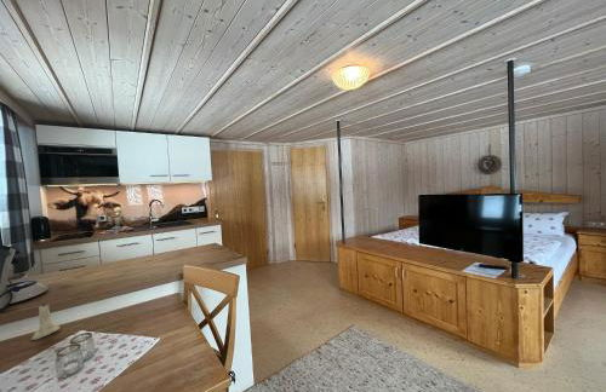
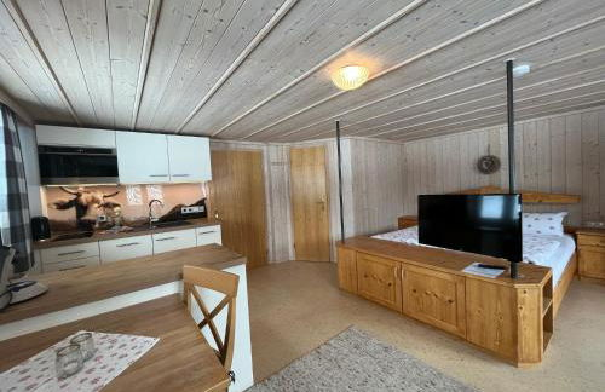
- candle (42, 316)
